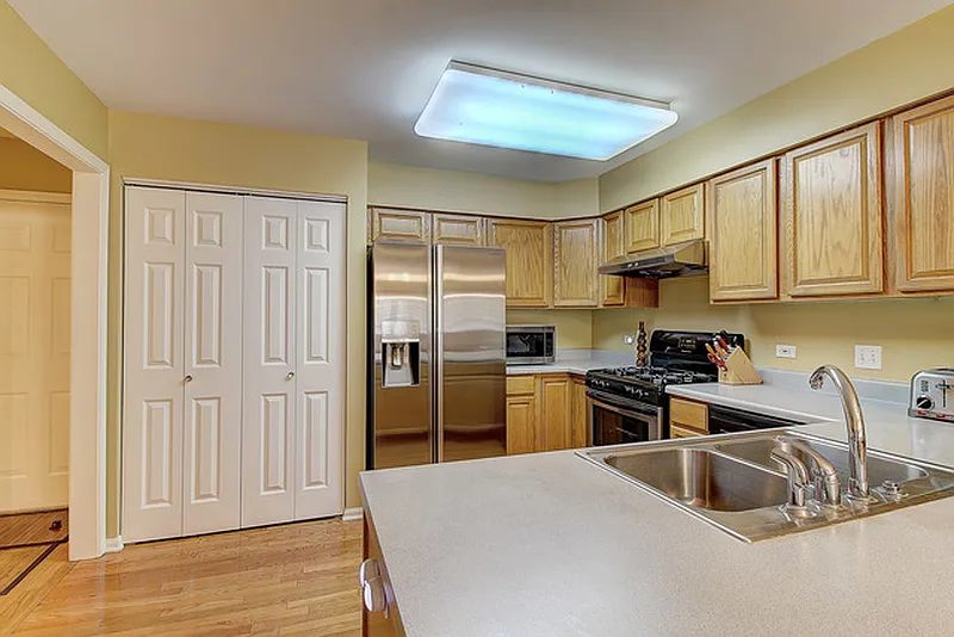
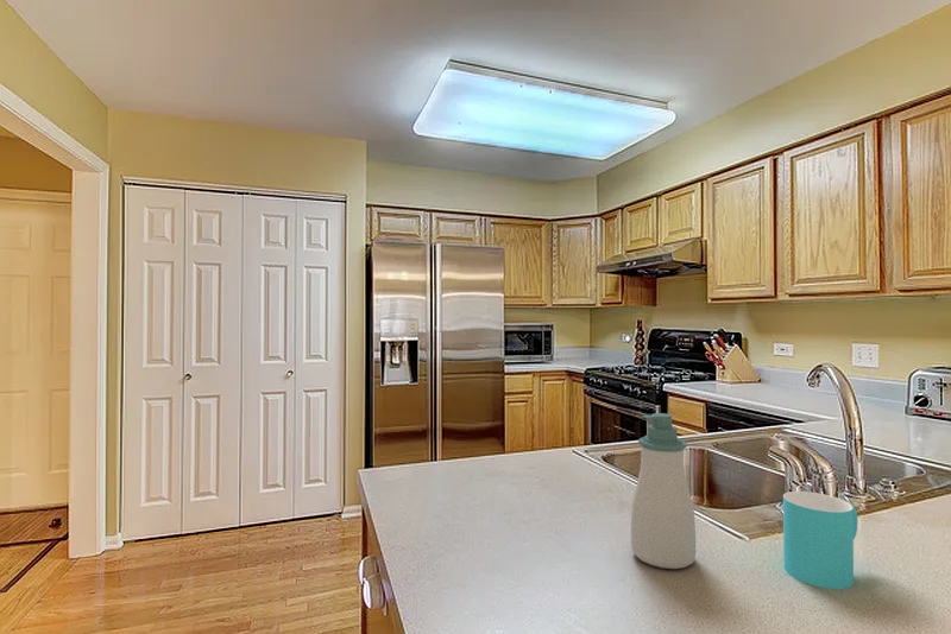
+ soap bottle (662, 484)
+ cup (829, 538)
